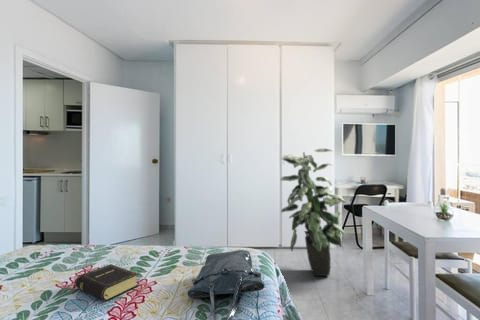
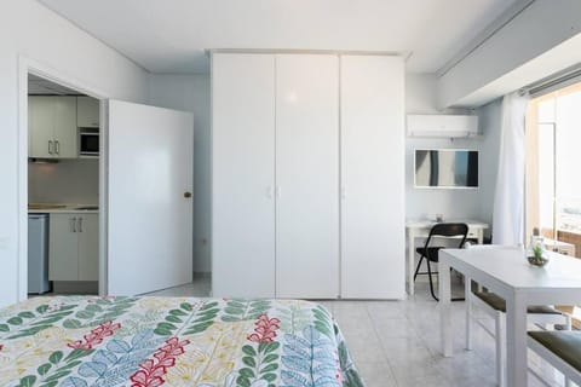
- indoor plant (314, 212)
- book (108, 281)
- tote bag (226, 281)
